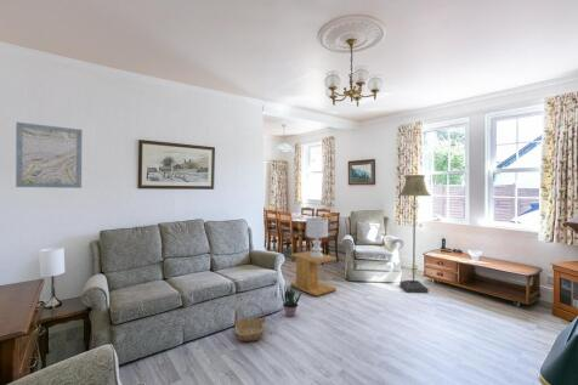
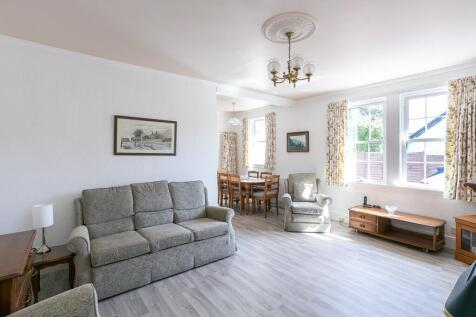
- basket (250, 318)
- wall art (50, 157)
- floor lamp (414, 232)
- side table (312, 272)
- potted plant (290, 300)
- lamp (317, 237)
